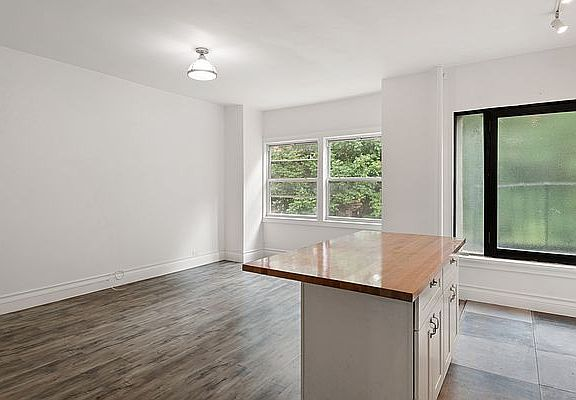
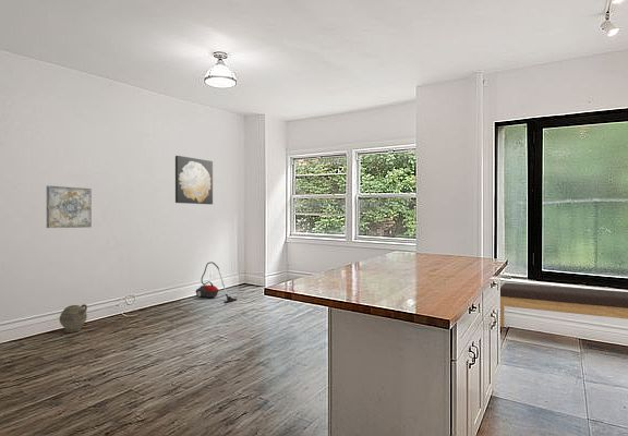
+ wall art (194, 181)
+ bench (569, 312)
+ wall art (69, 207)
+ ceramic jug (75, 317)
+ vacuum cleaner (210, 282)
